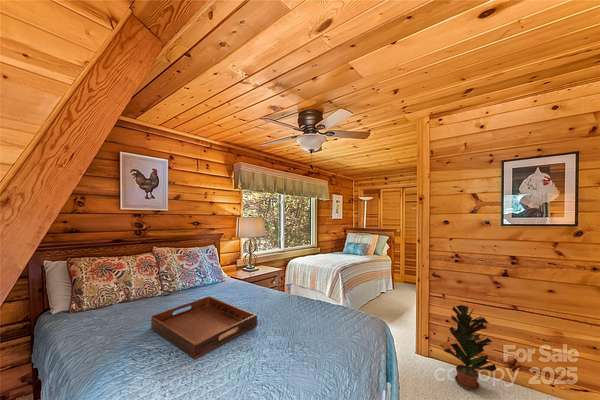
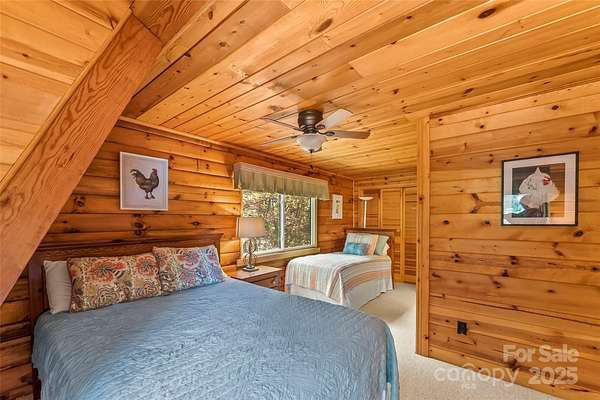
- potted plant (467, 344)
- serving tray (203, 321)
